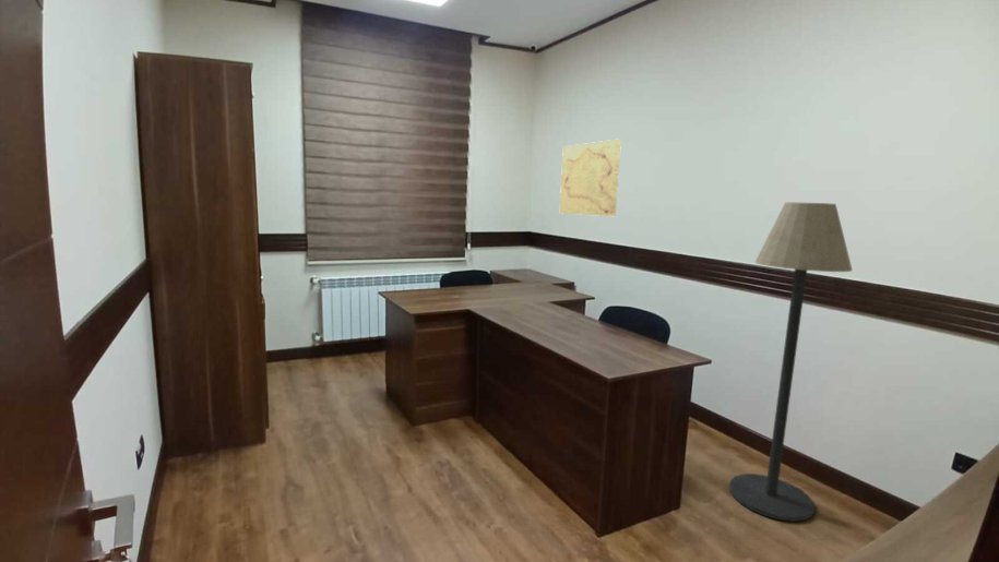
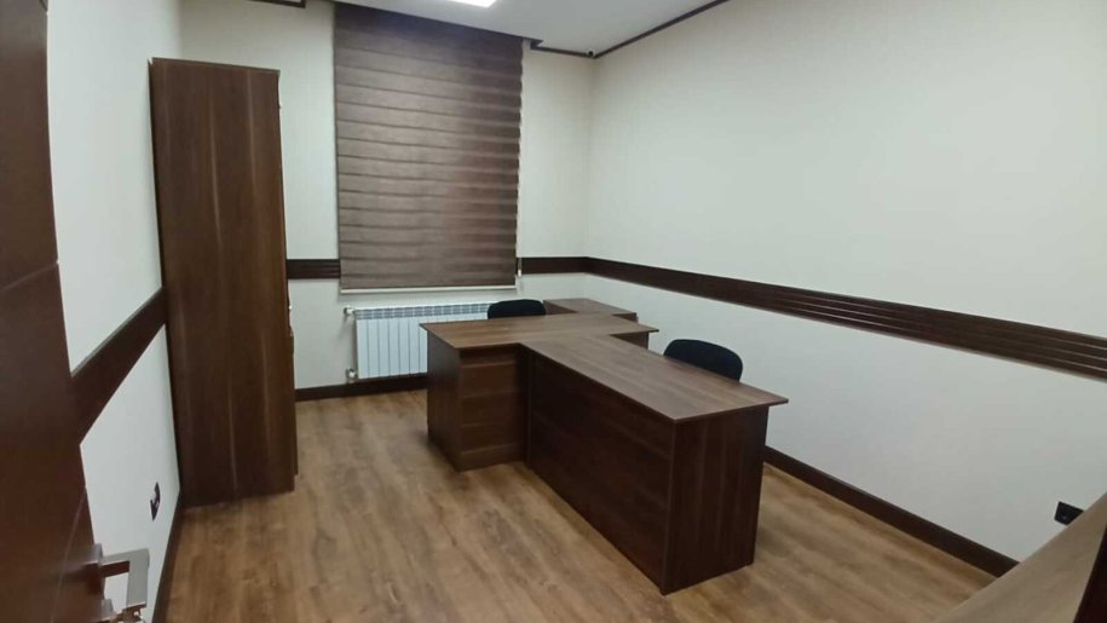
- floor lamp (788, 357)
- map (587, 179)
